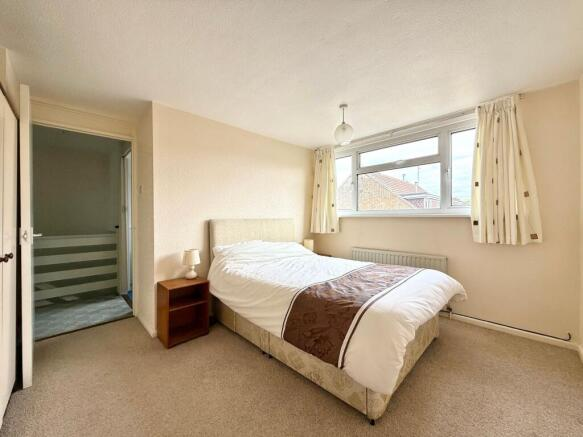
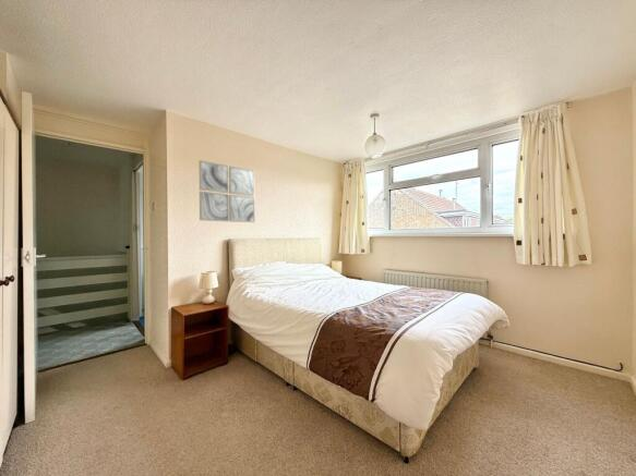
+ wall art (228, 194)
